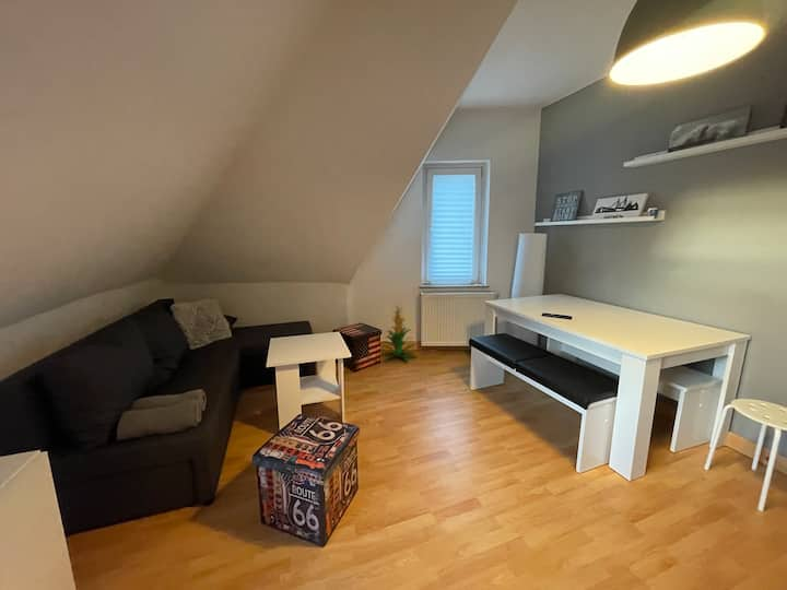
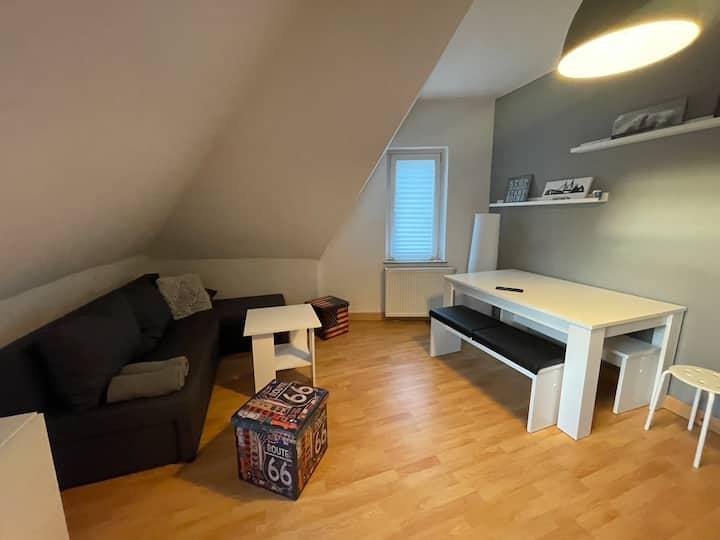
- indoor plant (398, 330)
